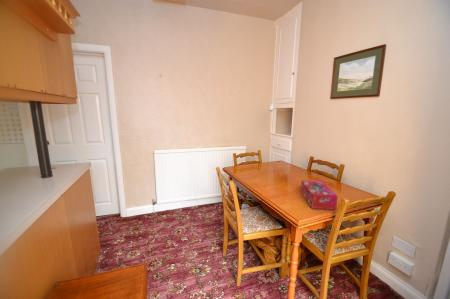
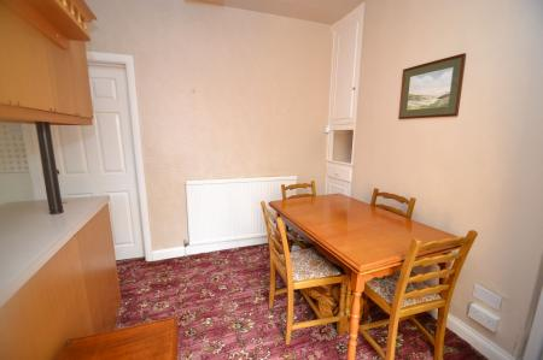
- tissue box (317, 193)
